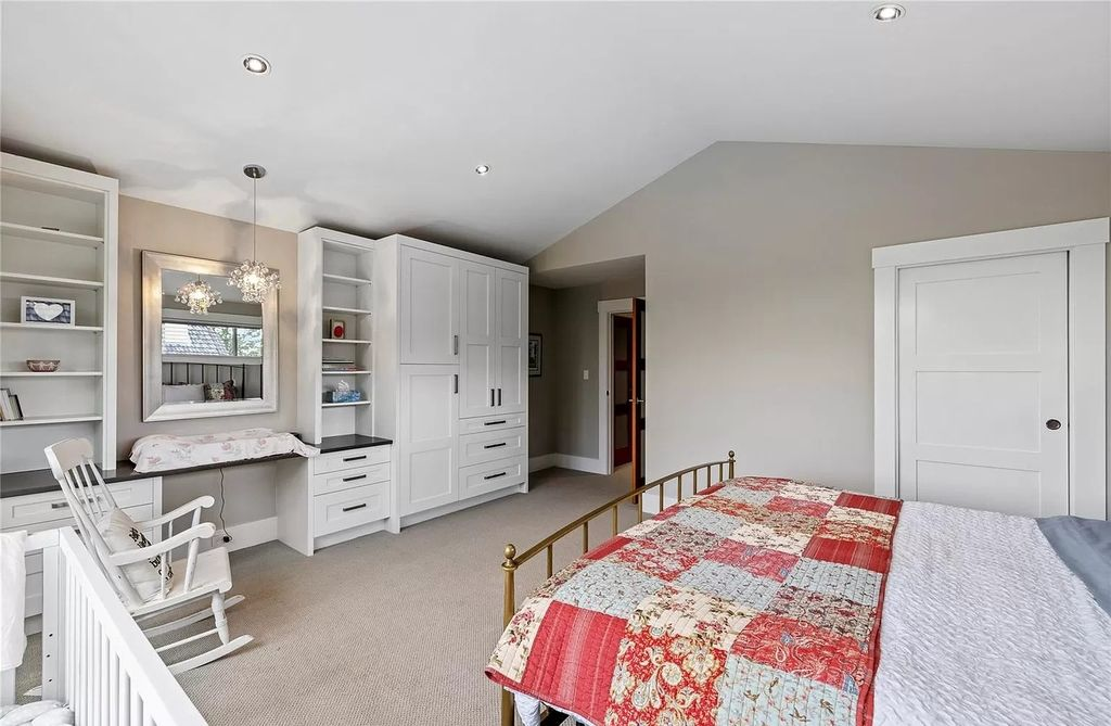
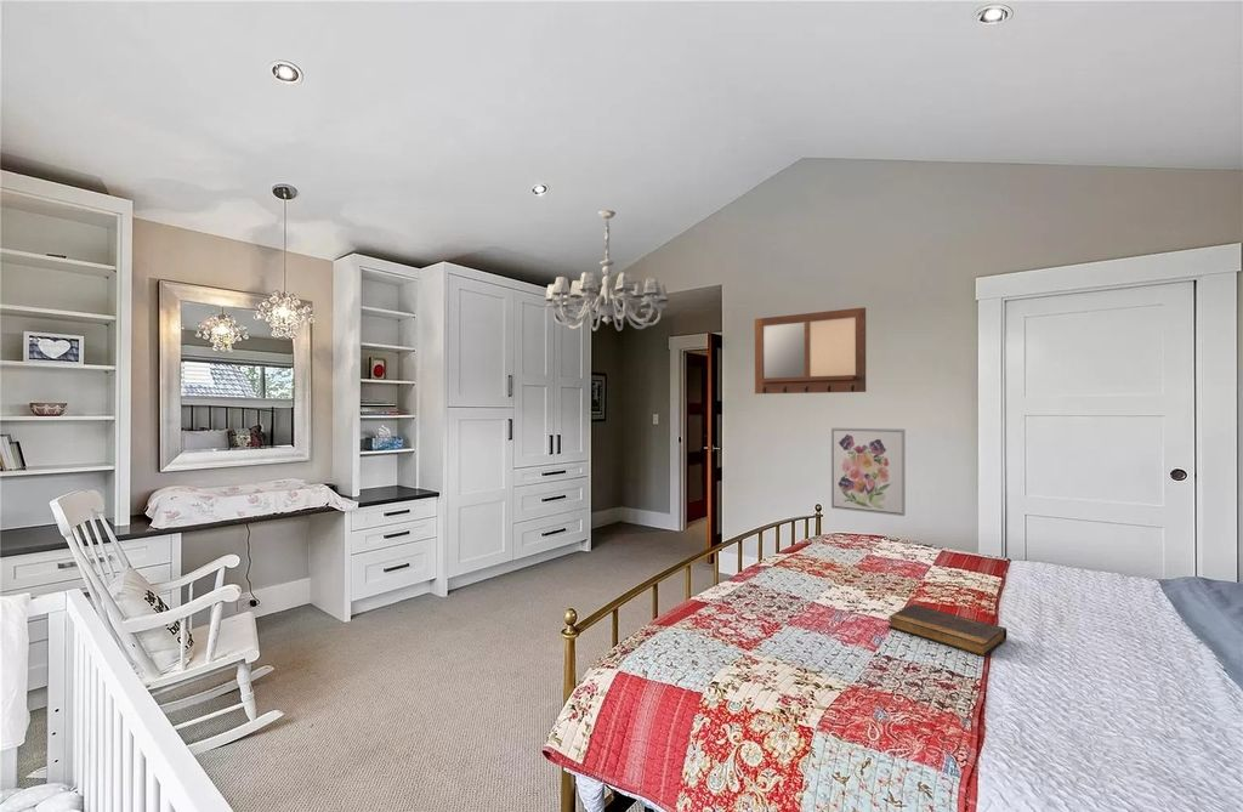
+ wall art (867, 470)
+ chandelier (607, 268)
+ writing board (805, 352)
+ book (946, 628)
